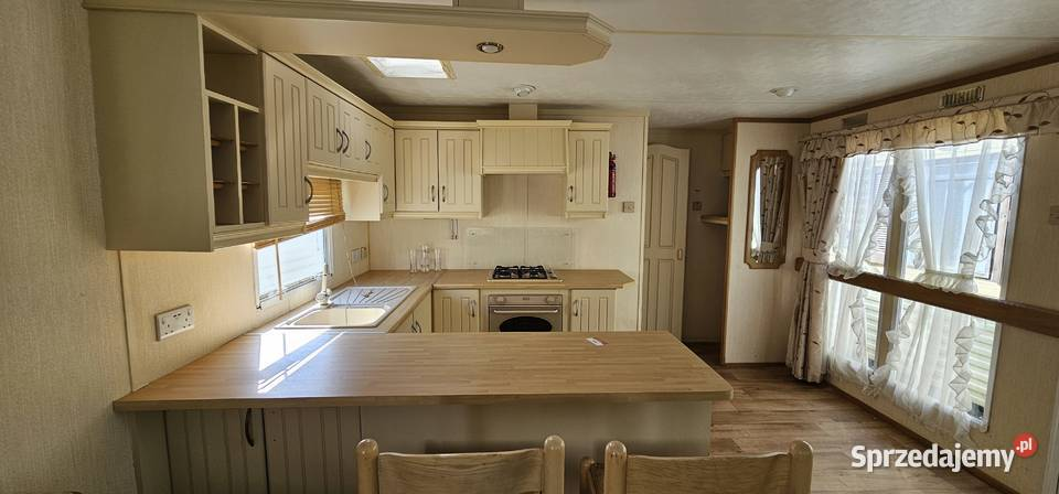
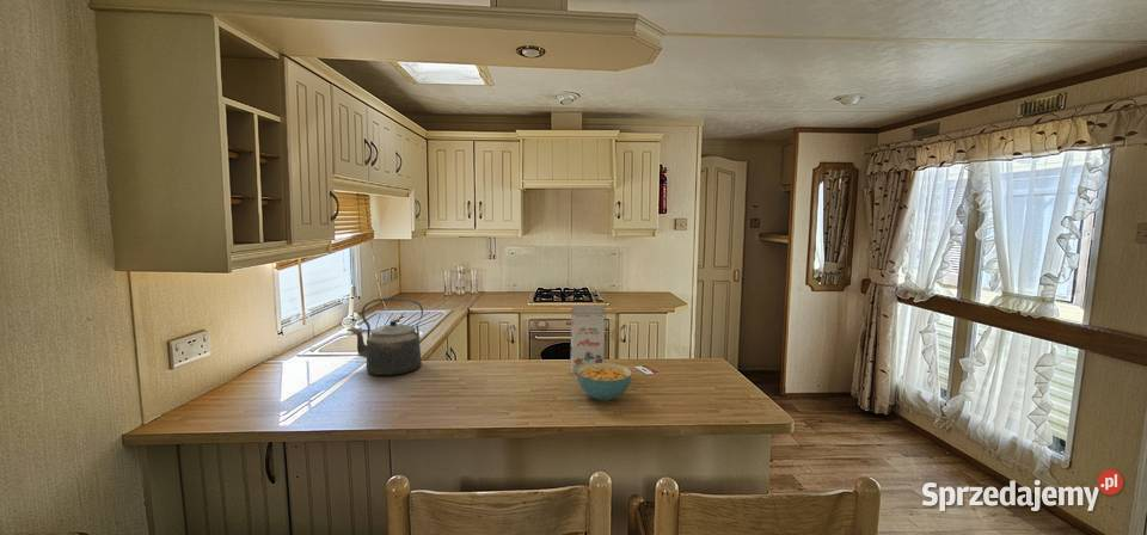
+ cereal bowl (603, 383)
+ gift box (587, 338)
+ kettle (387, 333)
